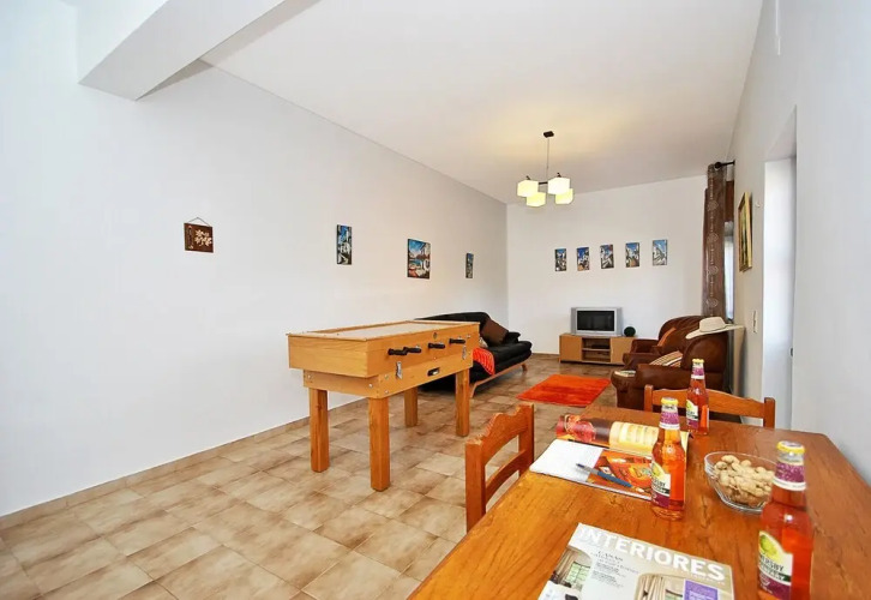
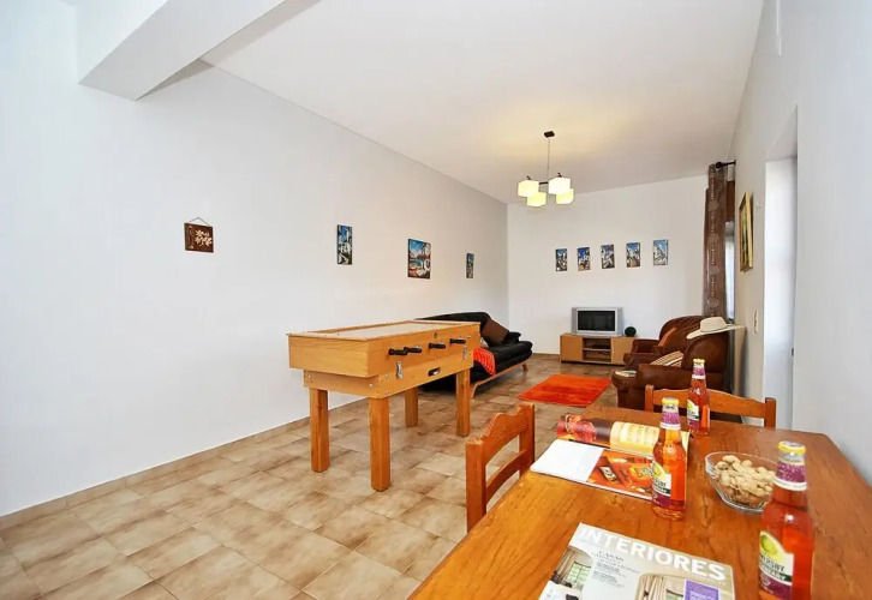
- pen (602, 474)
